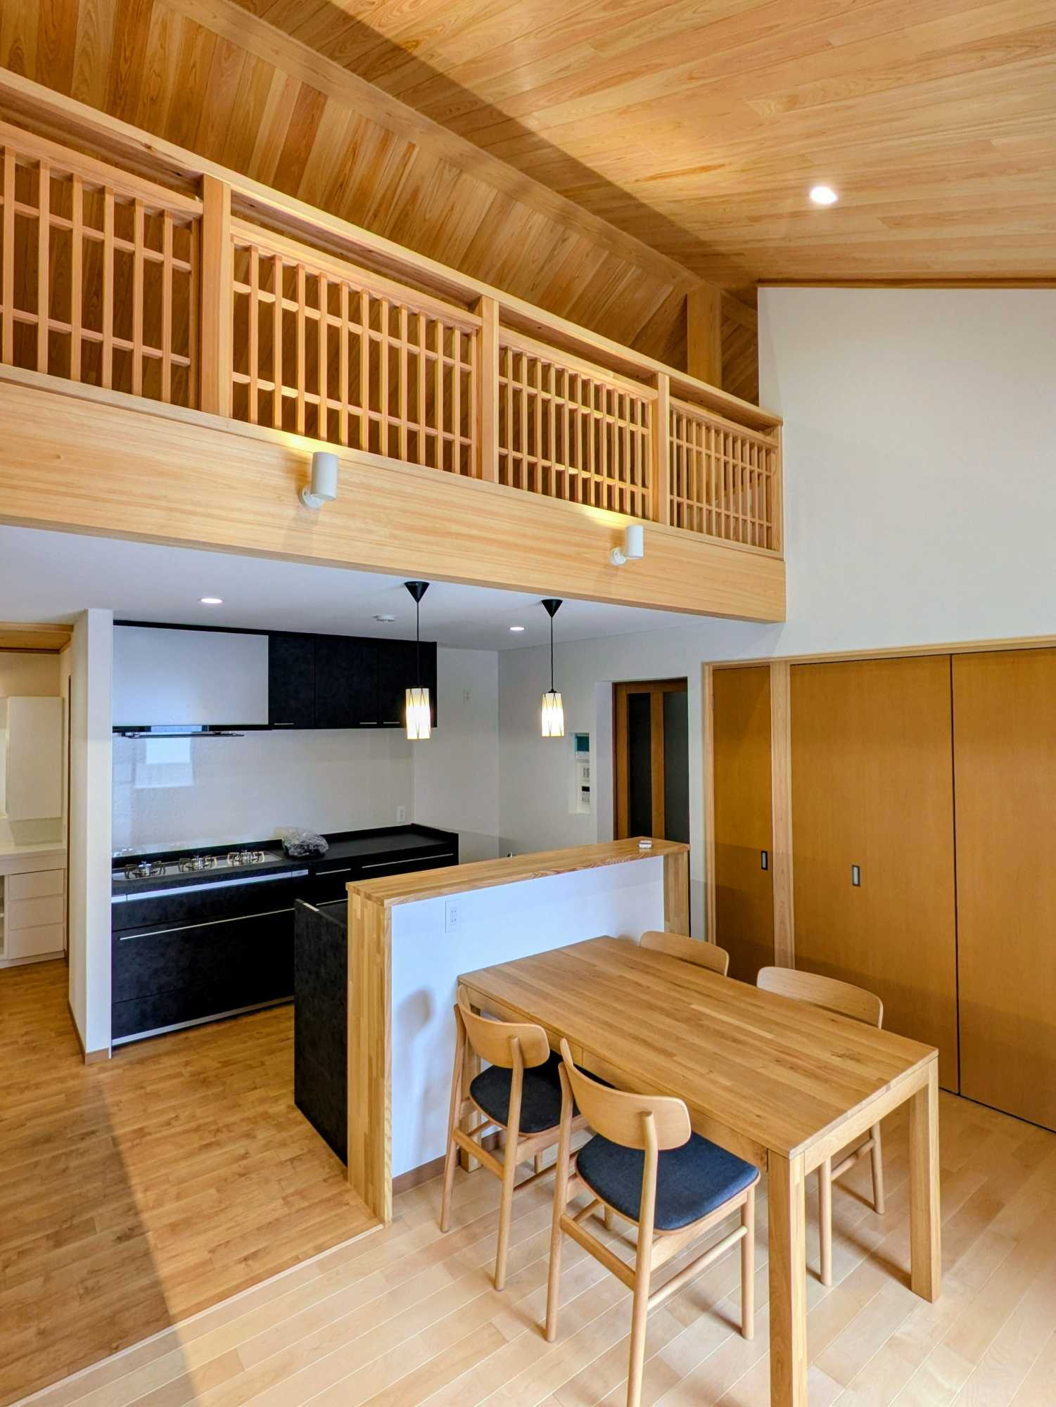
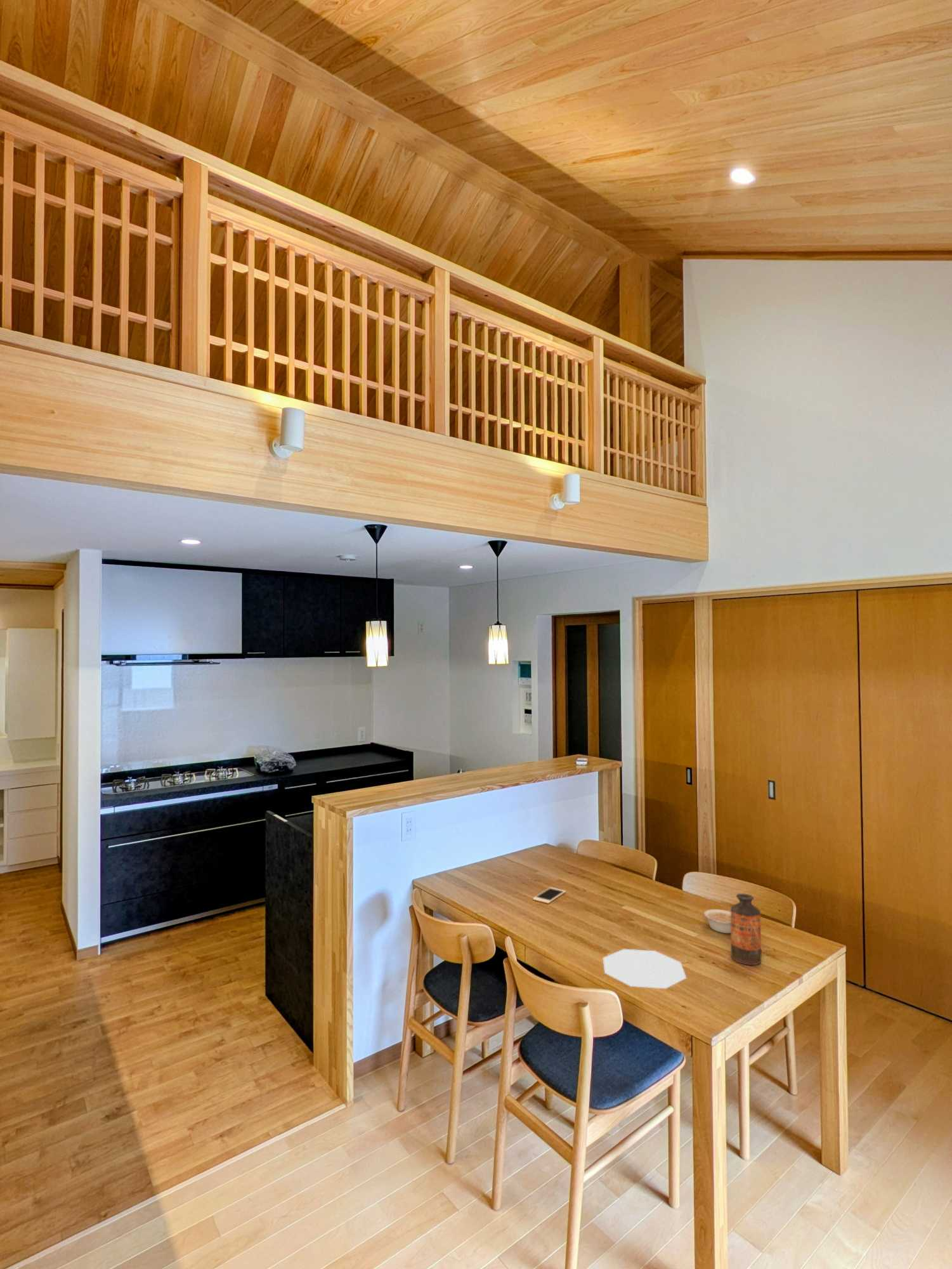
+ plate (643, 966)
+ bottle (745, 927)
+ cell phone (549, 895)
+ legume (724, 921)
